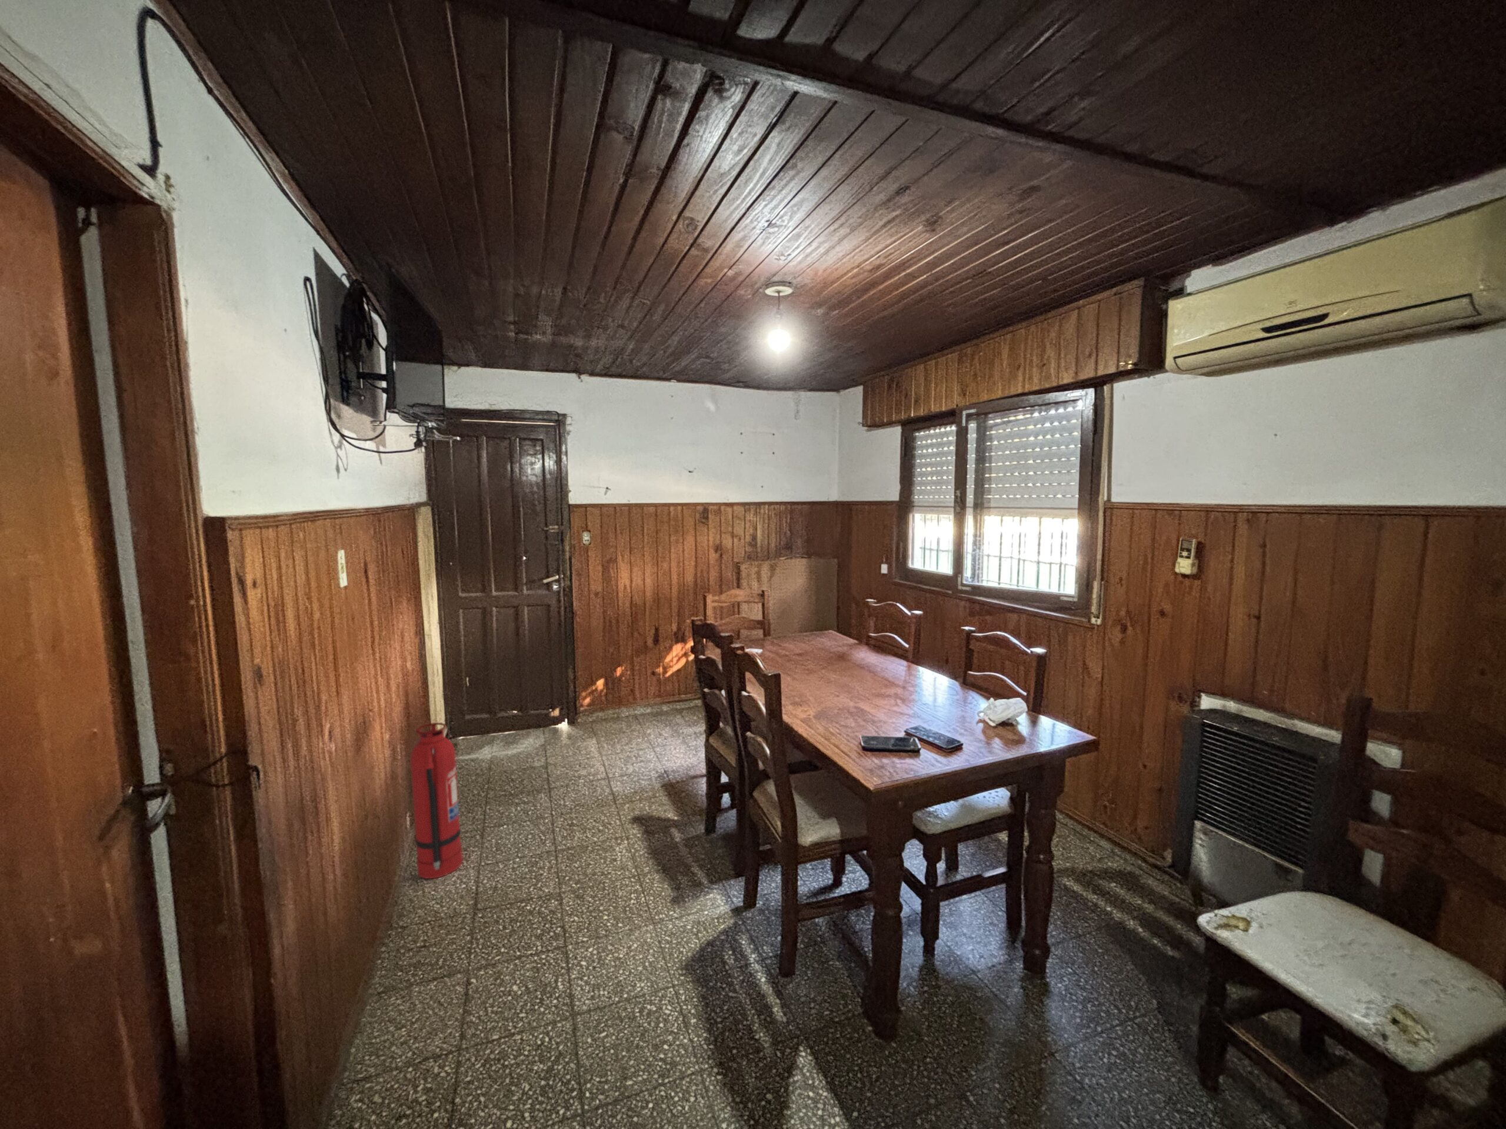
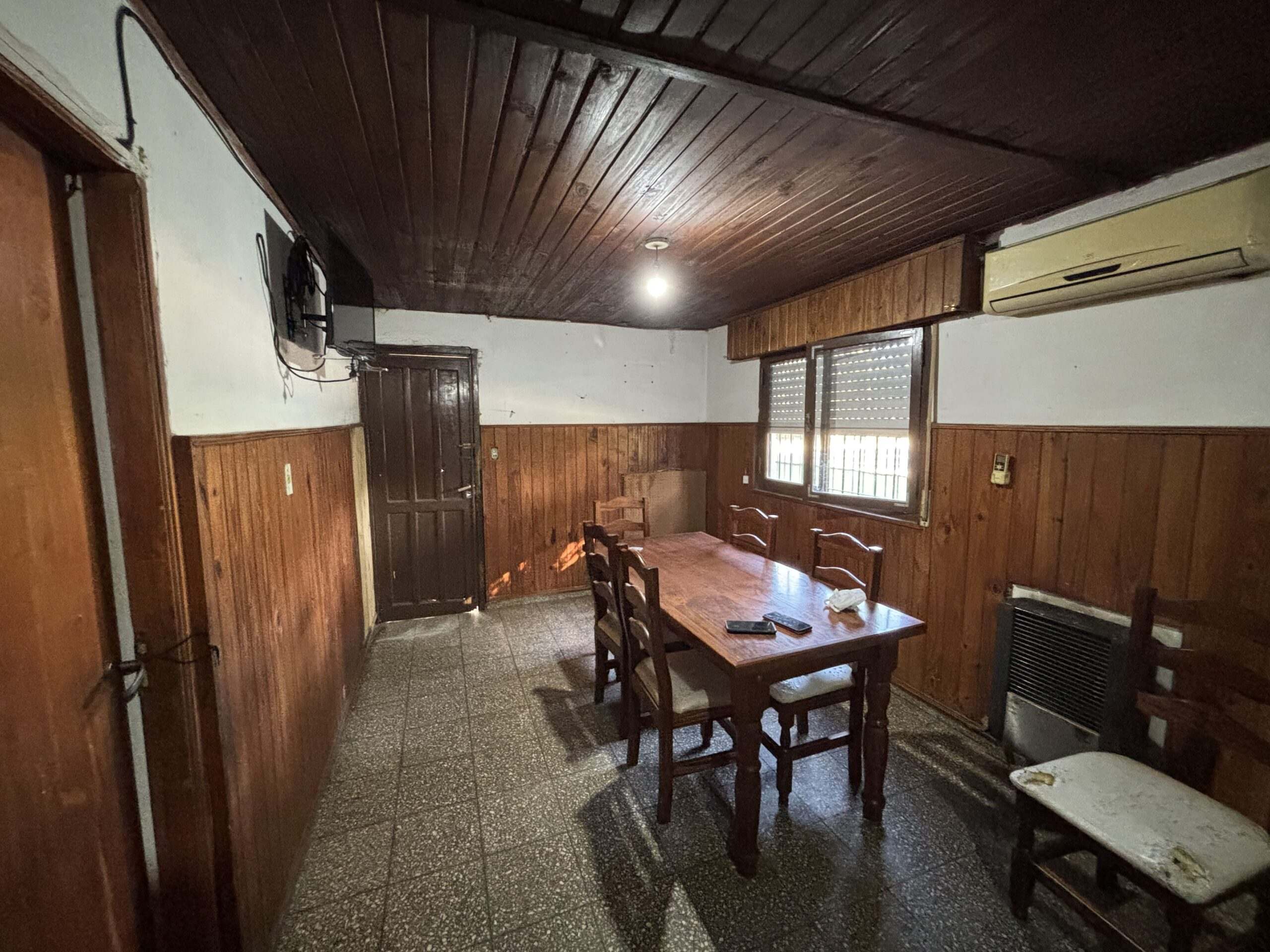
- fire extinguisher (435, 799)
